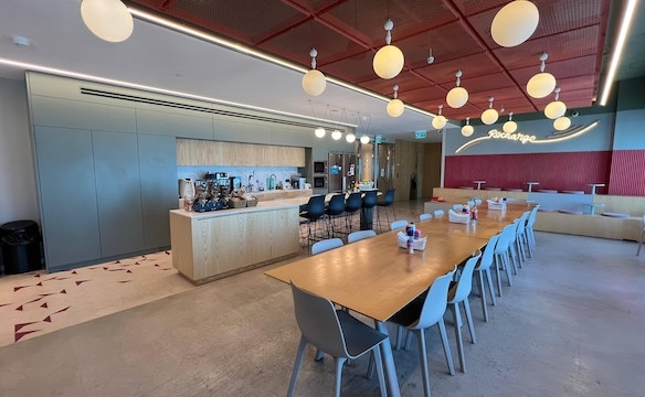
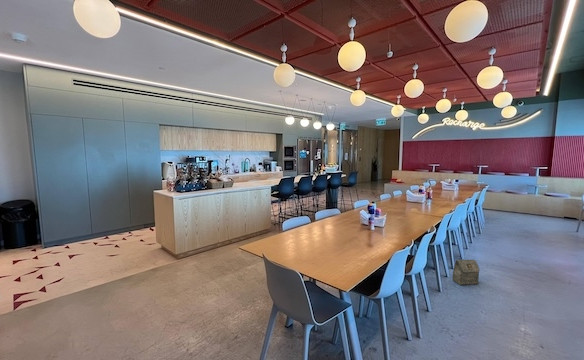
+ bag (466, 271)
